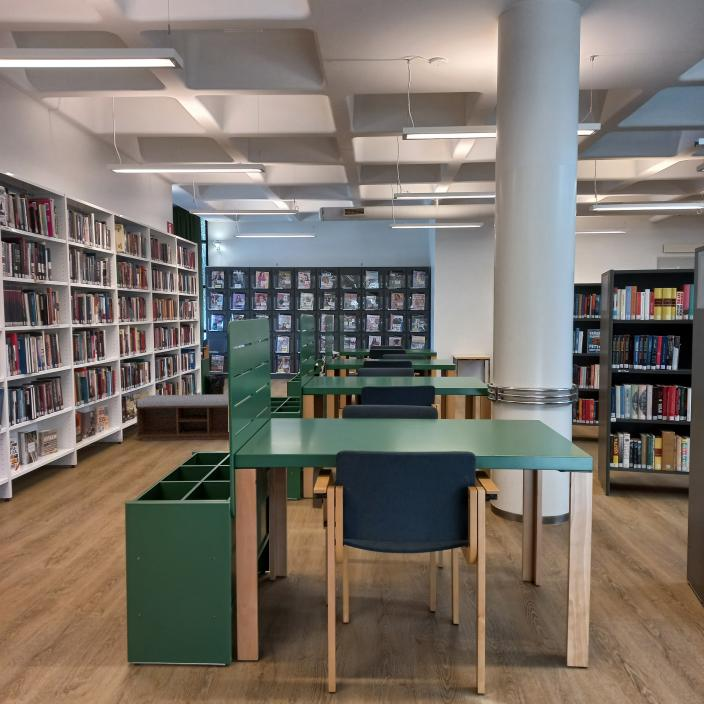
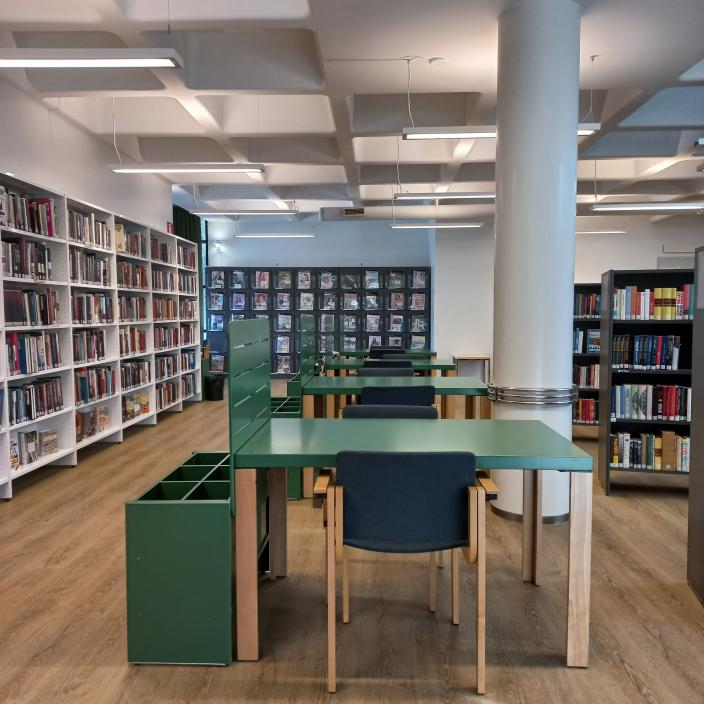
- bench (195, 416)
